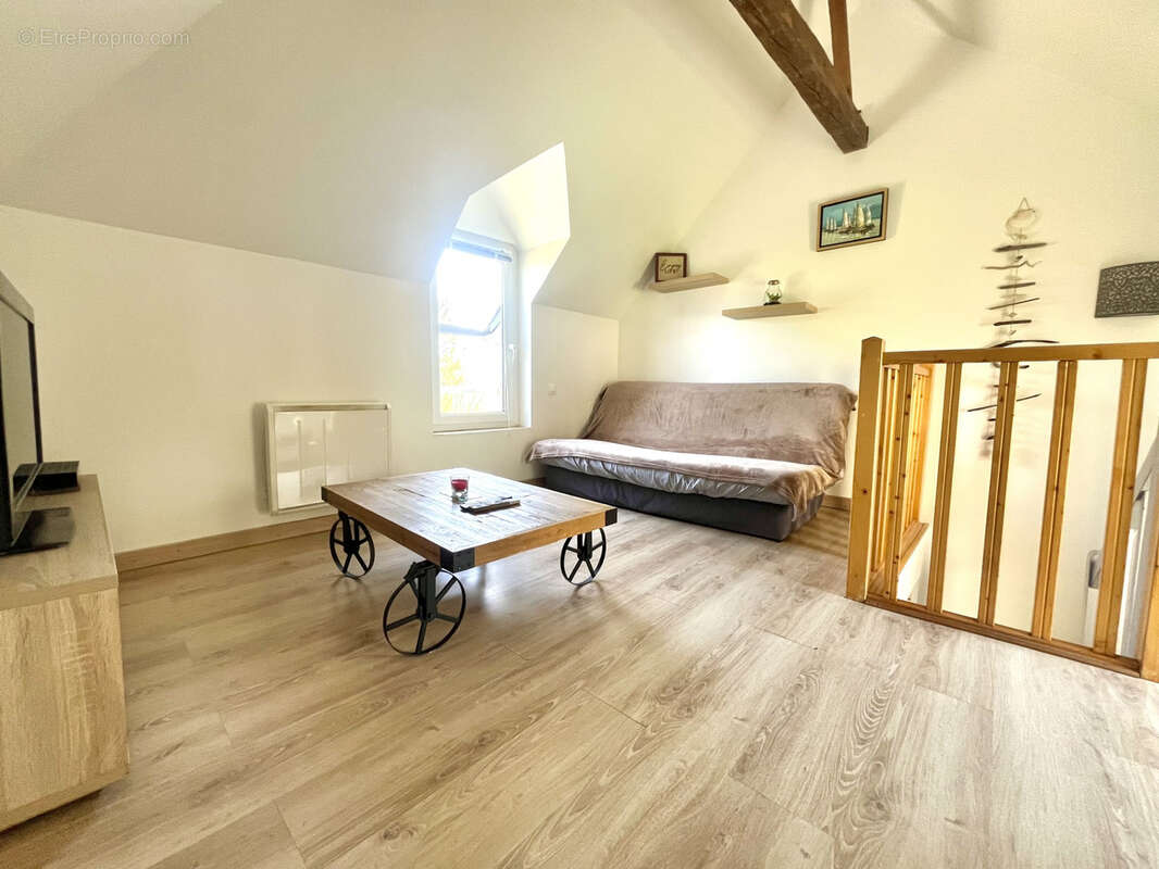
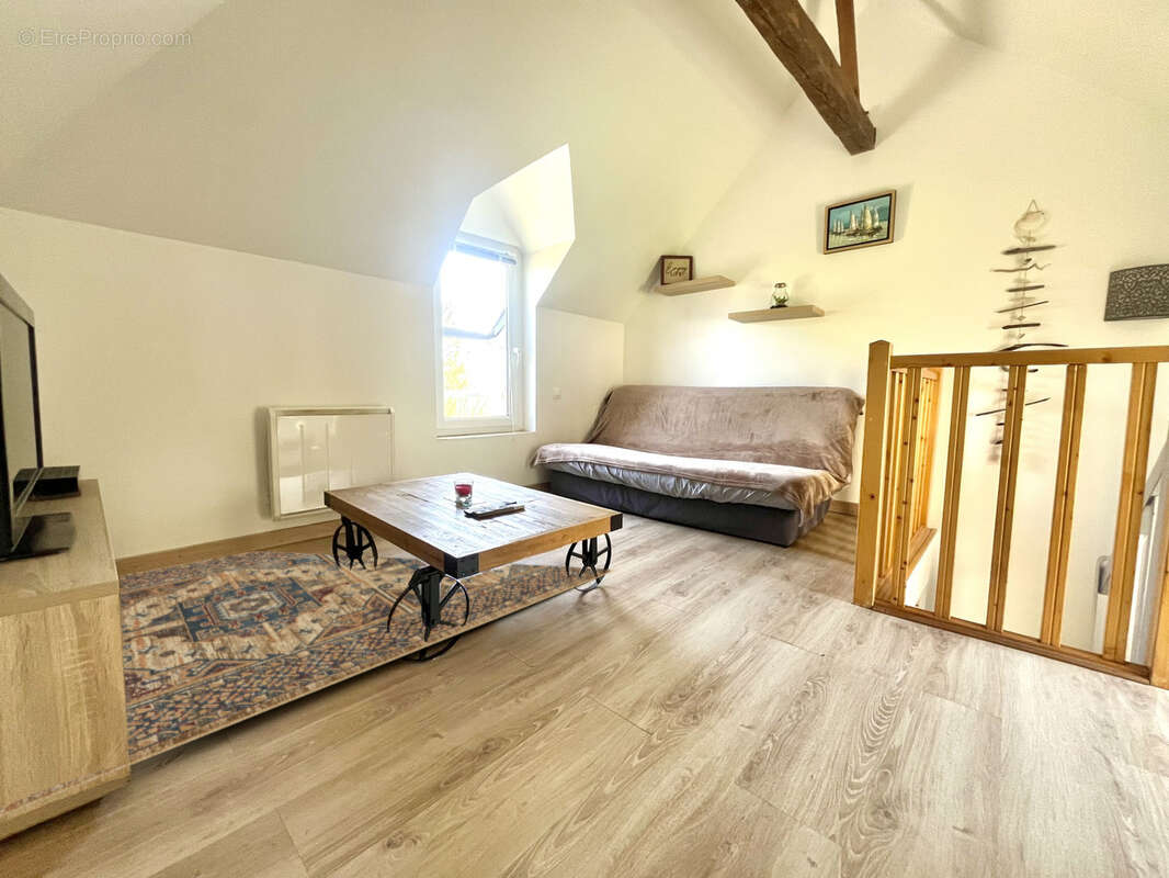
+ rug (361, 576)
